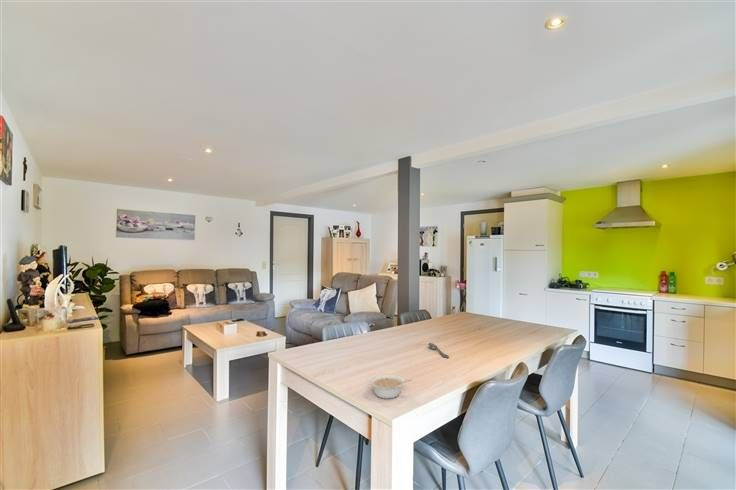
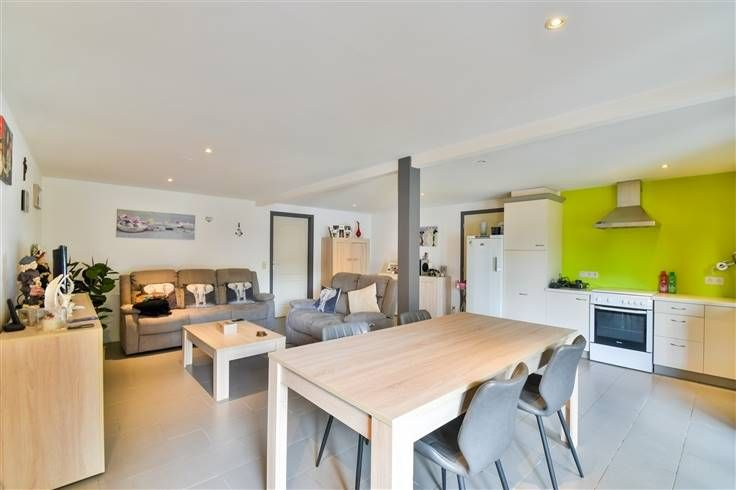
- spoon (438, 350)
- legume (388, 385)
